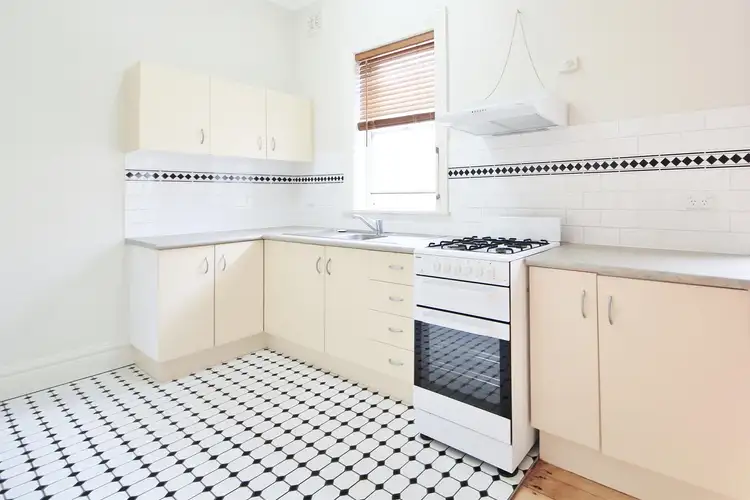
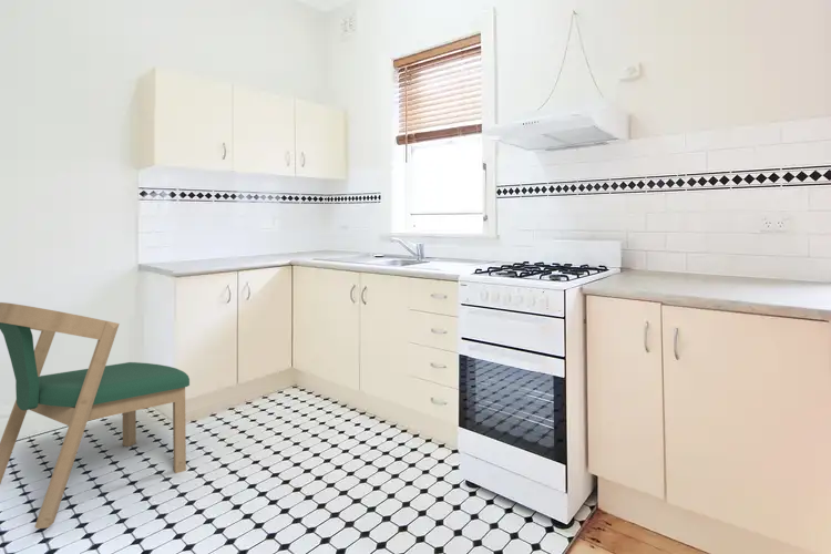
+ dining chair (94, 388)
